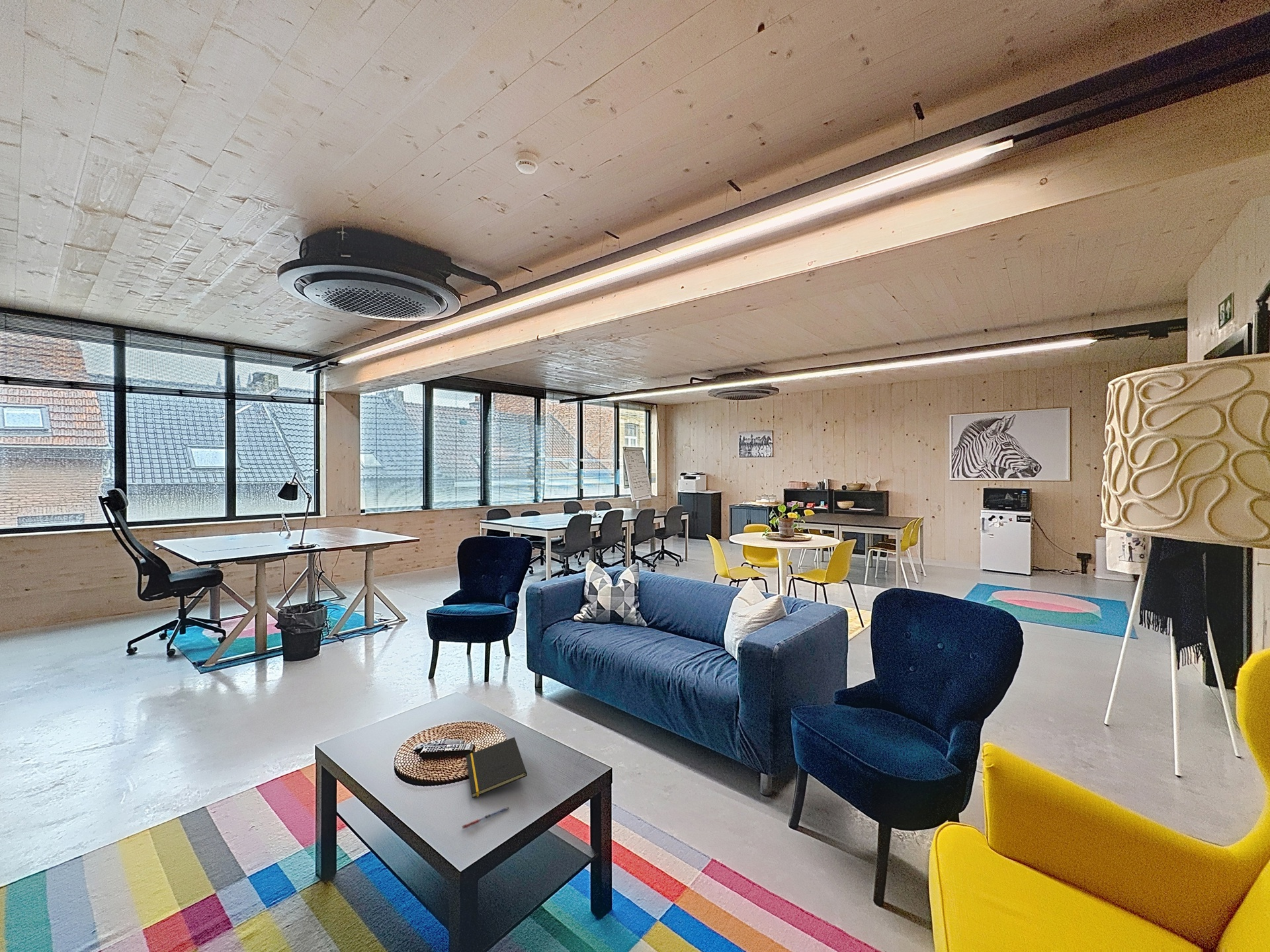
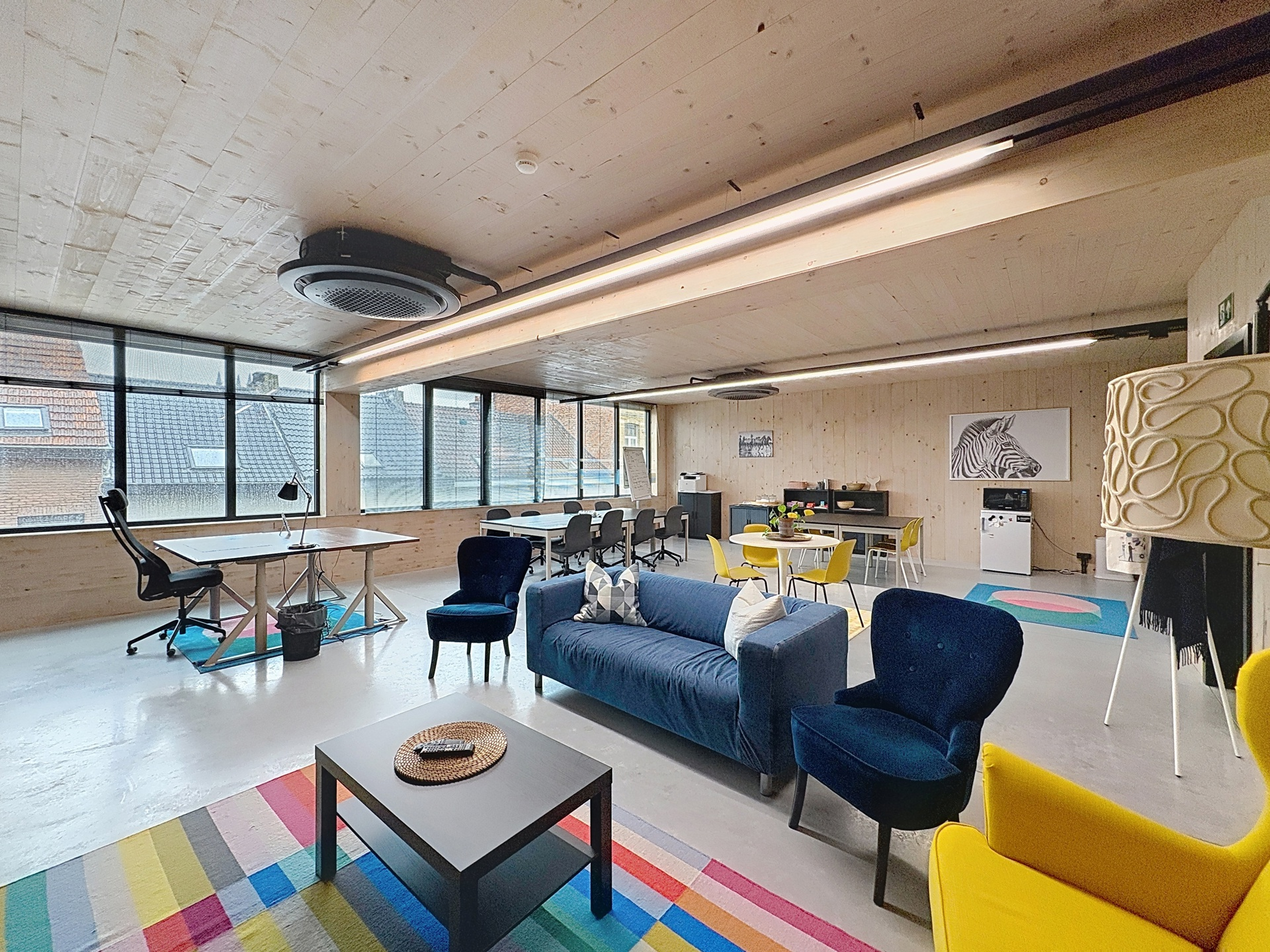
- notepad (495, 765)
- pen (486, 816)
